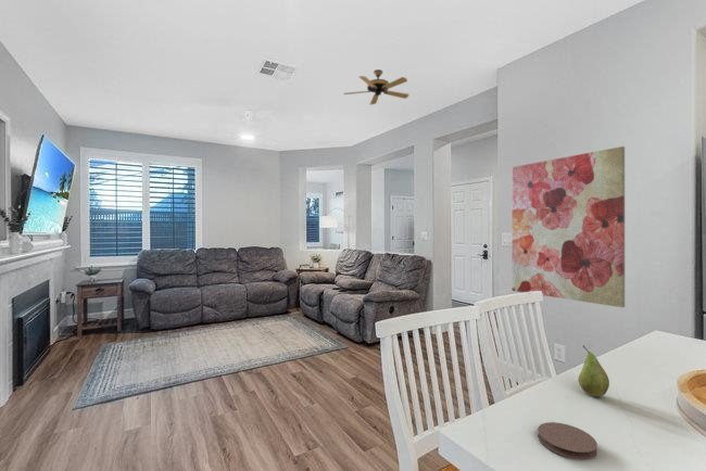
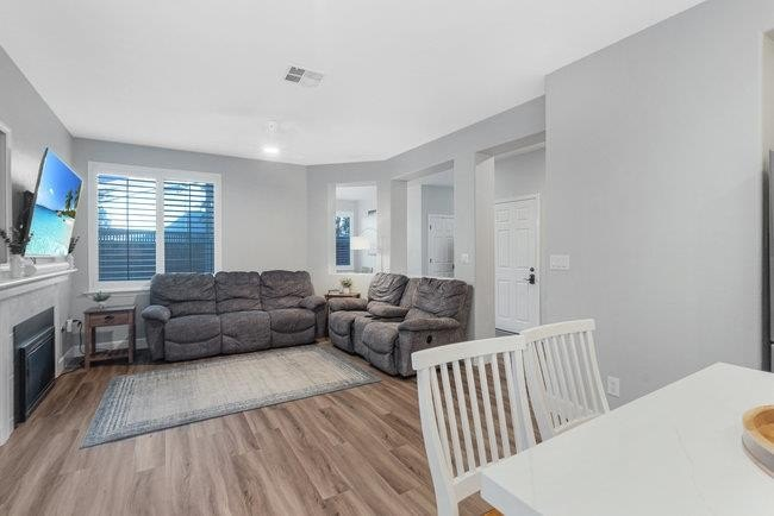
- fruit (593, 371)
- wall art (560, 228)
- coaster (566, 440)
- ceiling fan (376, 89)
